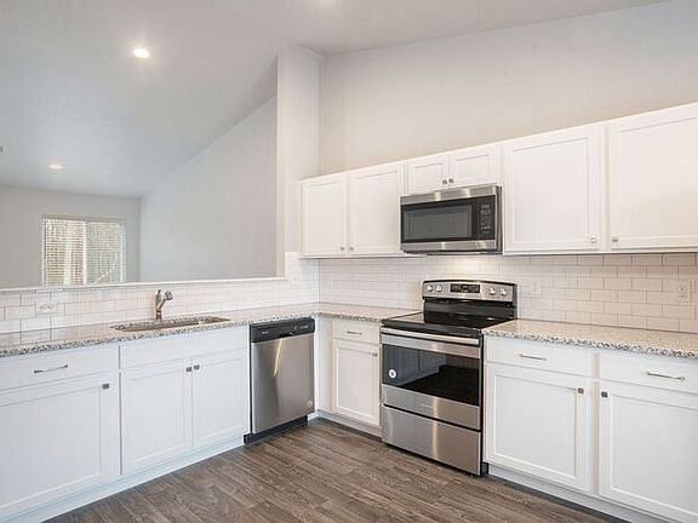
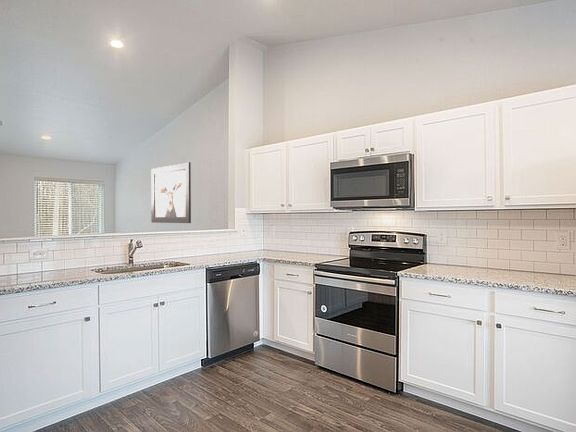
+ wall art (169, 194)
